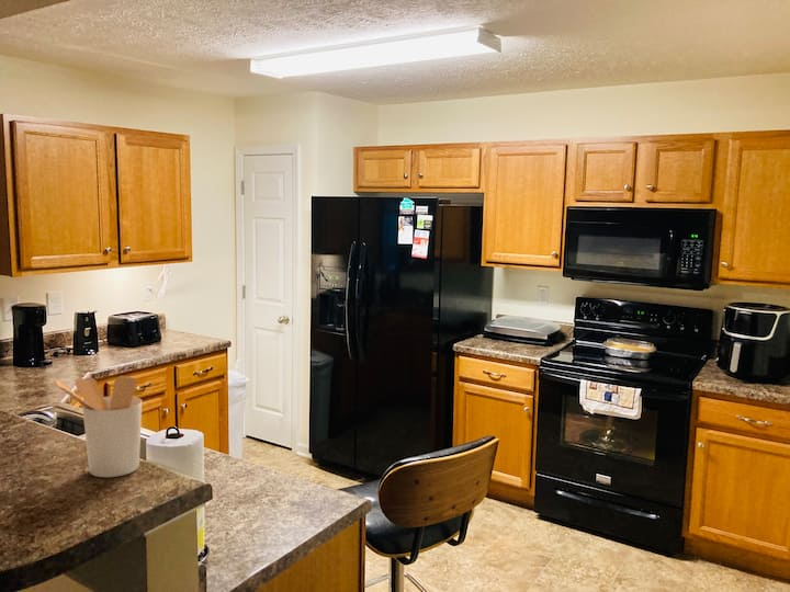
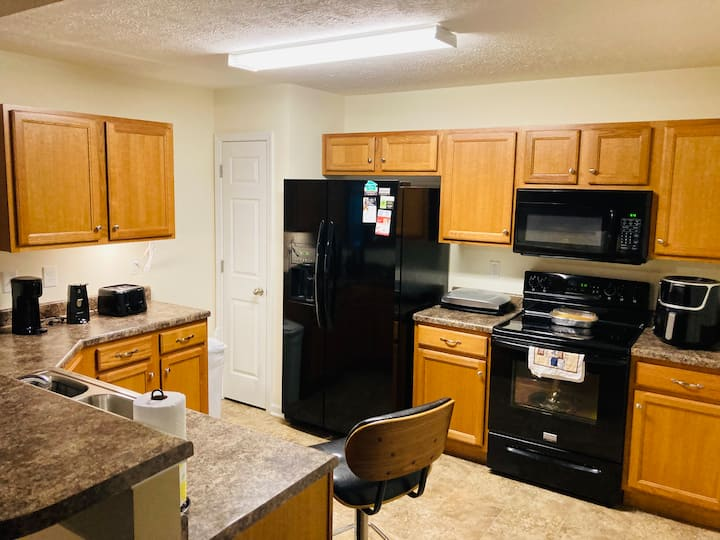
- utensil holder (99, 422)
